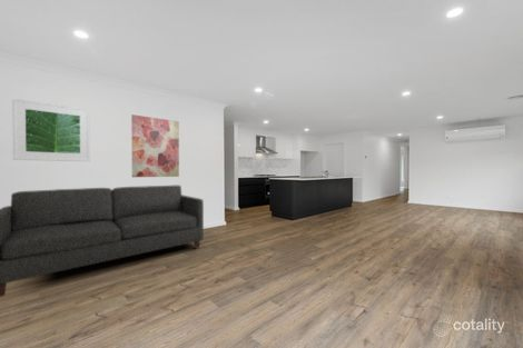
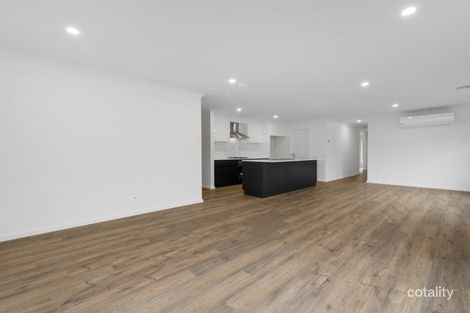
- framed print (53, 132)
- wall art (156, 147)
- sofa (115, 222)
